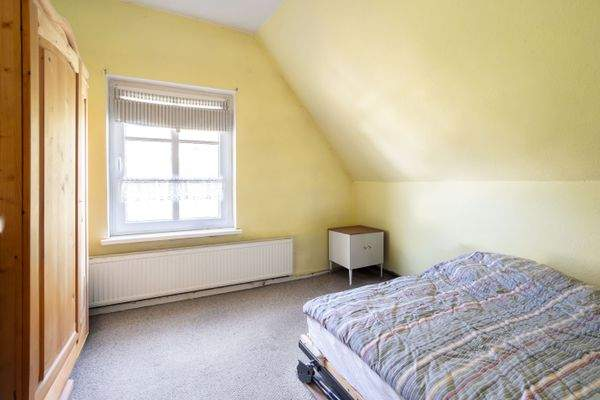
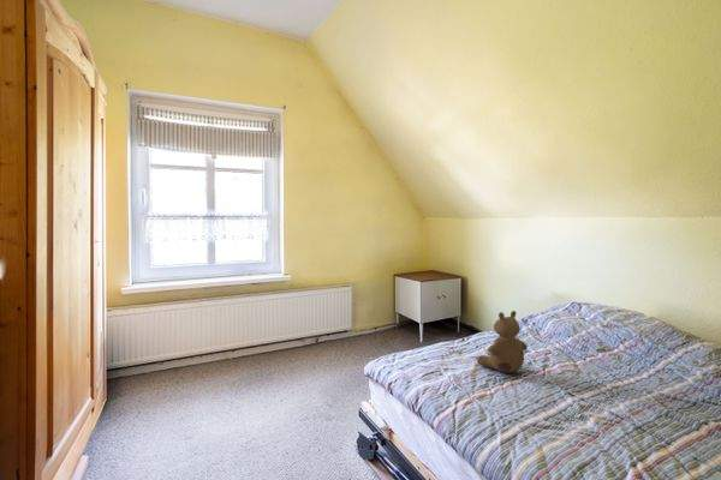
+ stuffed bear (500, 338)
